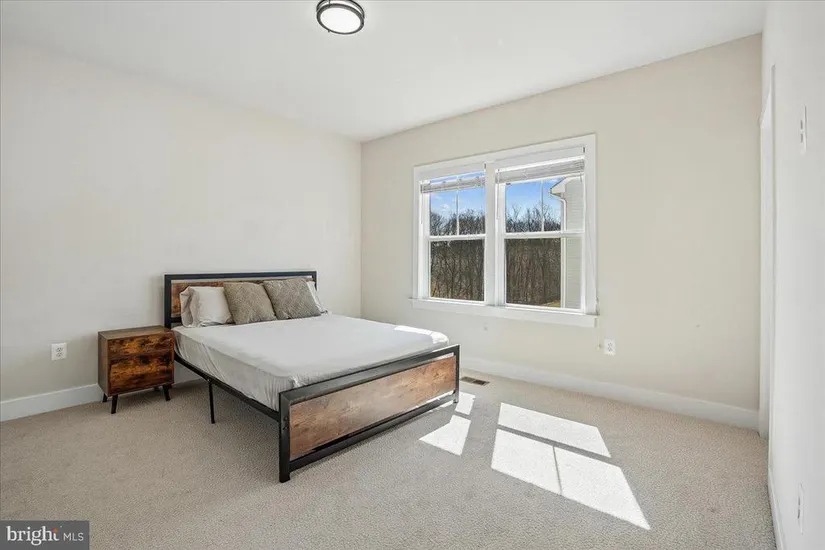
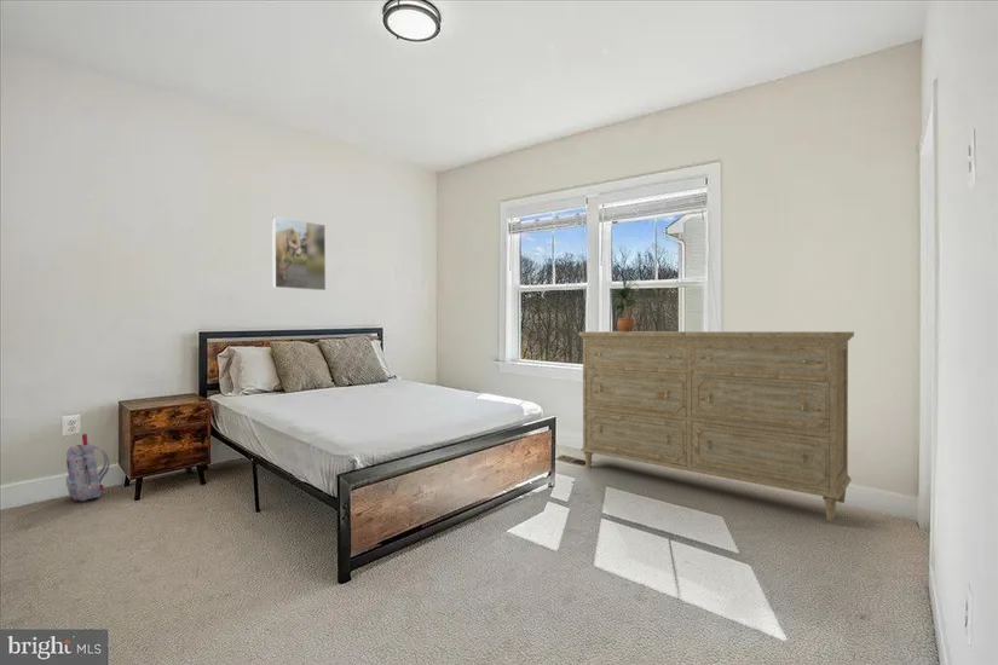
+ backpack (87, 464)
+ potted plant (623, 303)
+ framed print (300, 254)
+ dresser (700, 407)
